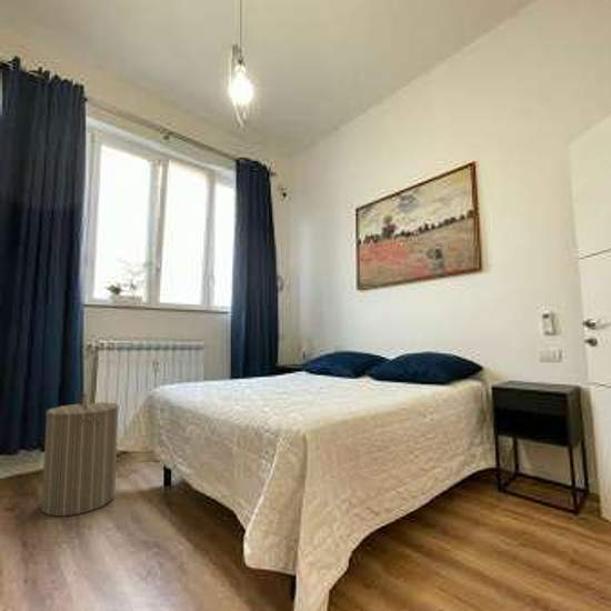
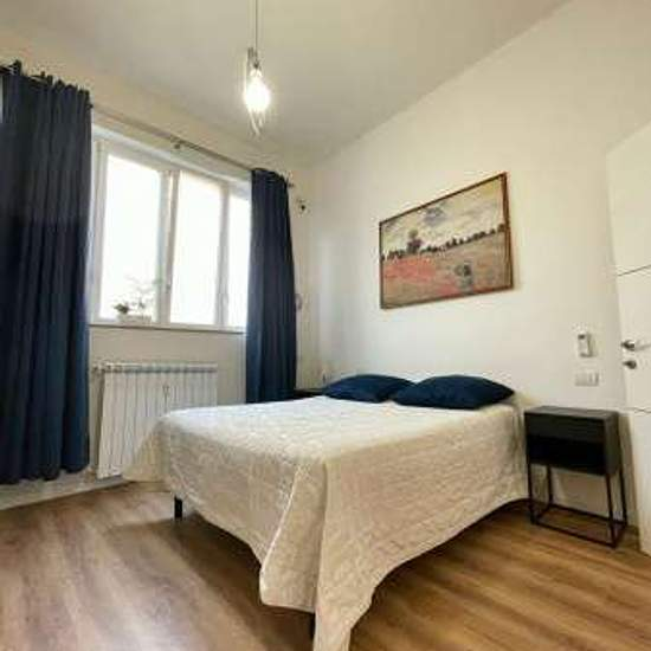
- laundry hamper (81, 447)
